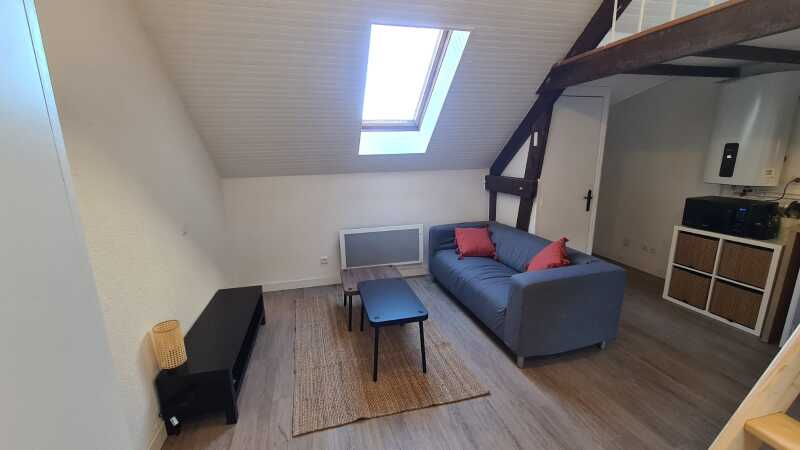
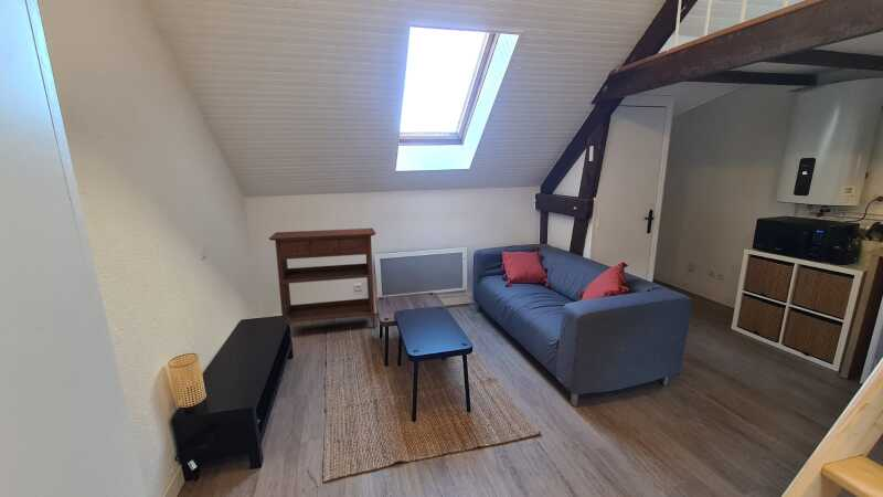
+ console table (328, 279)
